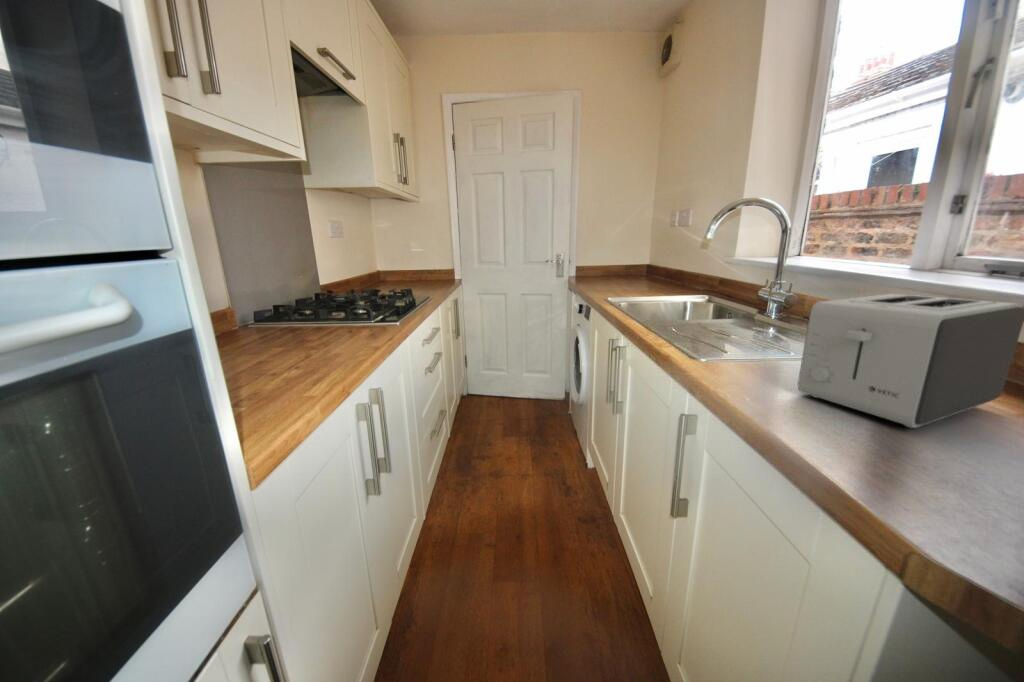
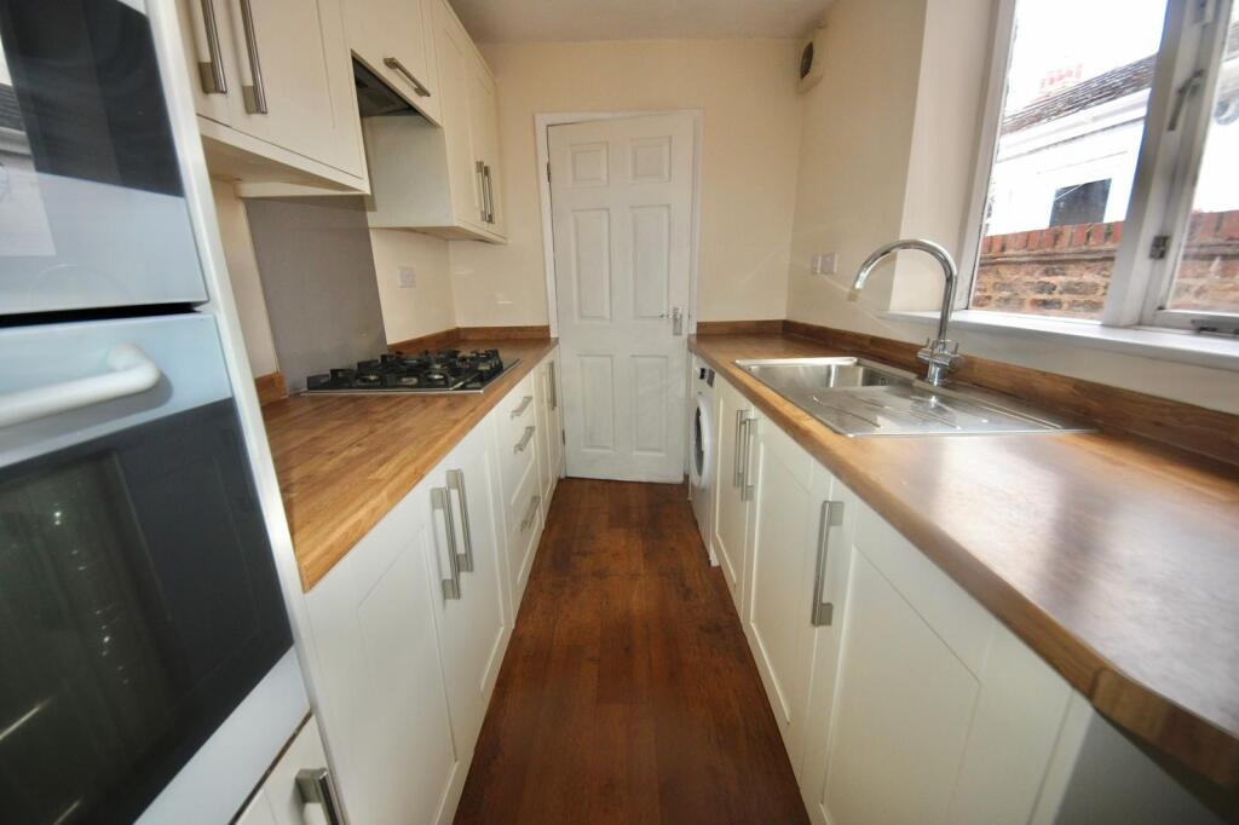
- toaster (898, 353)
